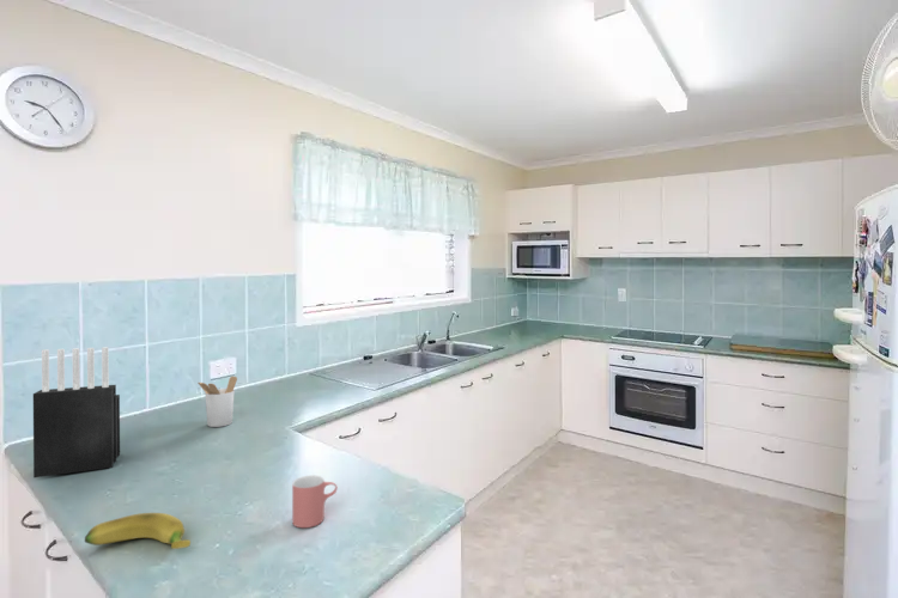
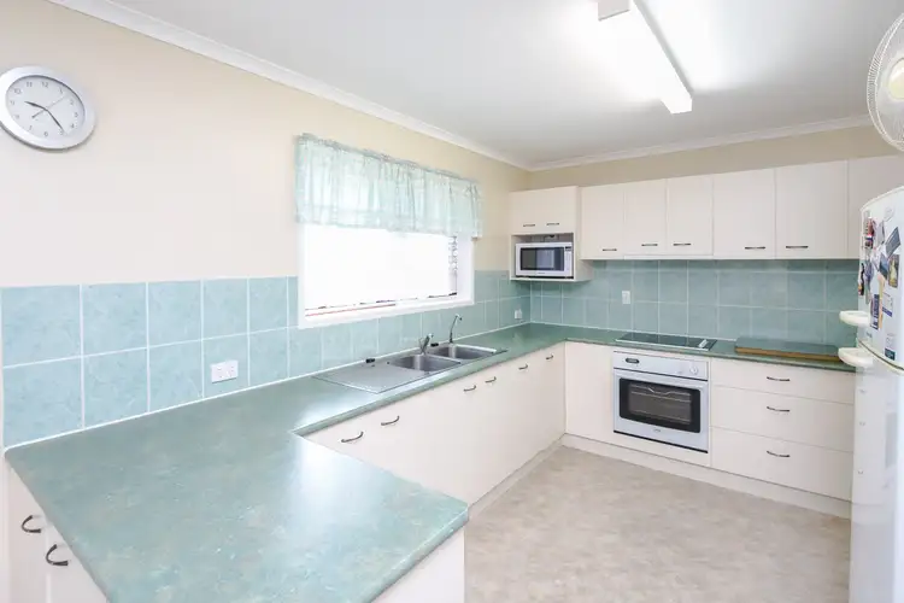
- knife block (80, 405)
- banana (139, 536)
- utensil holder (216, 401)
- cup (315, 499)
